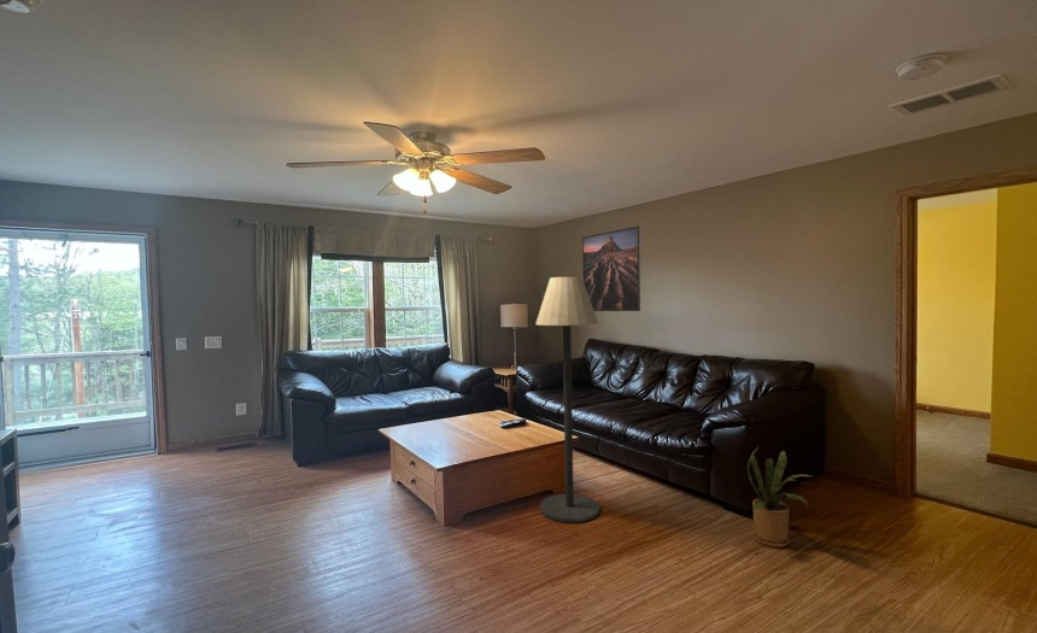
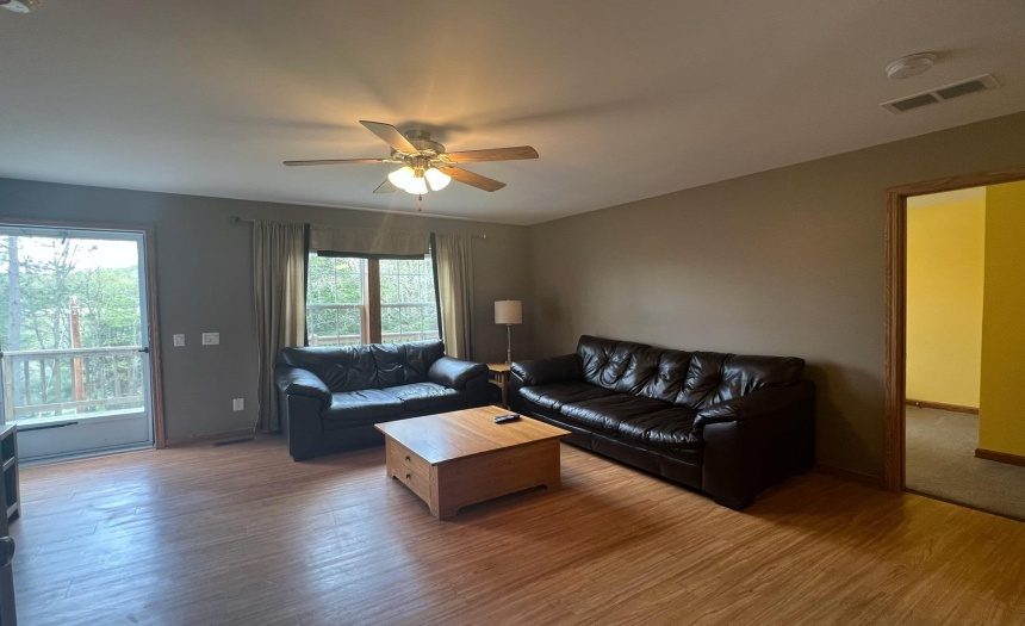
- house plant (777, 497)
- floor lamp (567, 393)
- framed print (609, 271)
